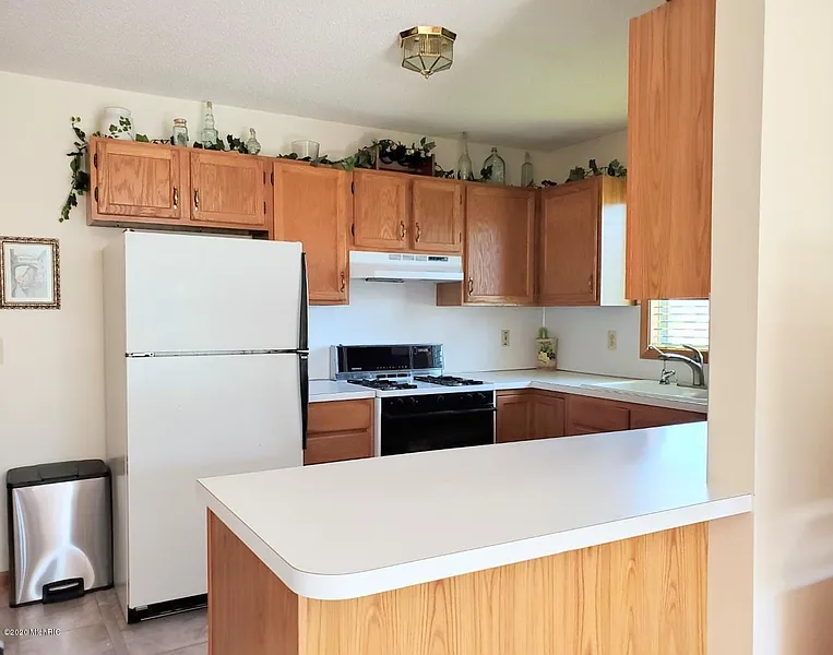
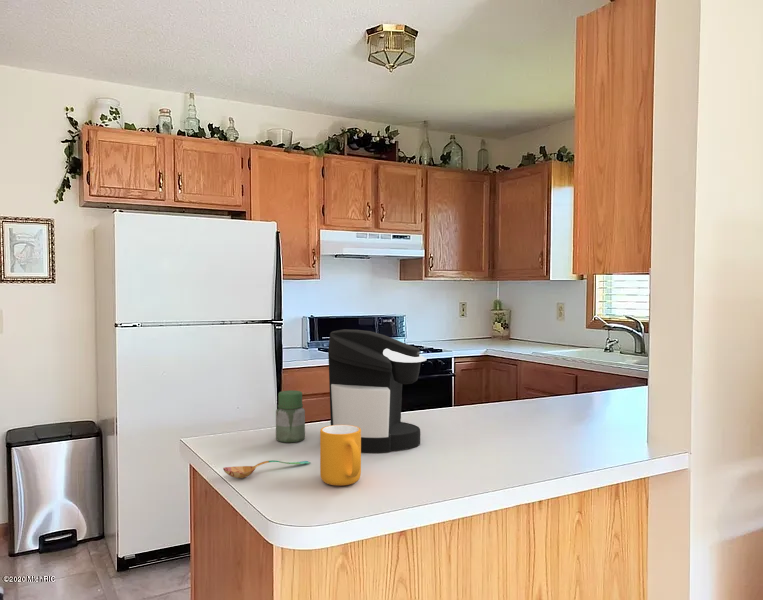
+ jar (290, 415)
+ coffee maker (377, 386)
+ mug (344, 457)
+ soupspoon (268, 462)
